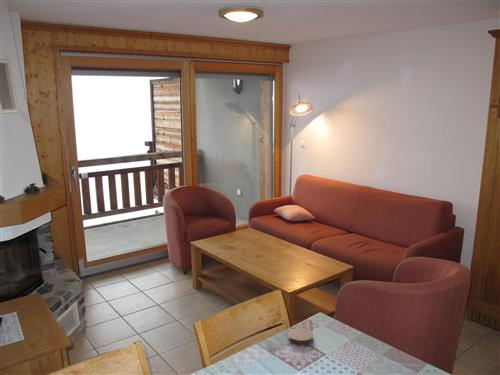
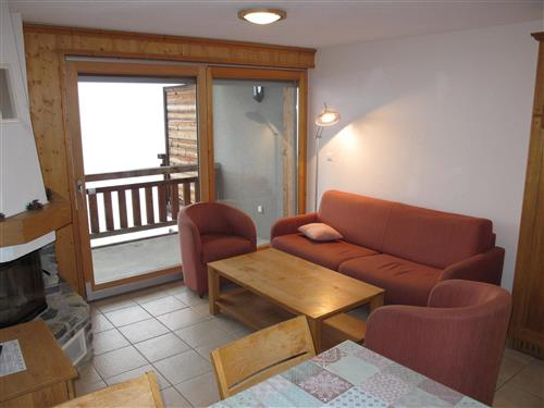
- coaster (300, 335)
